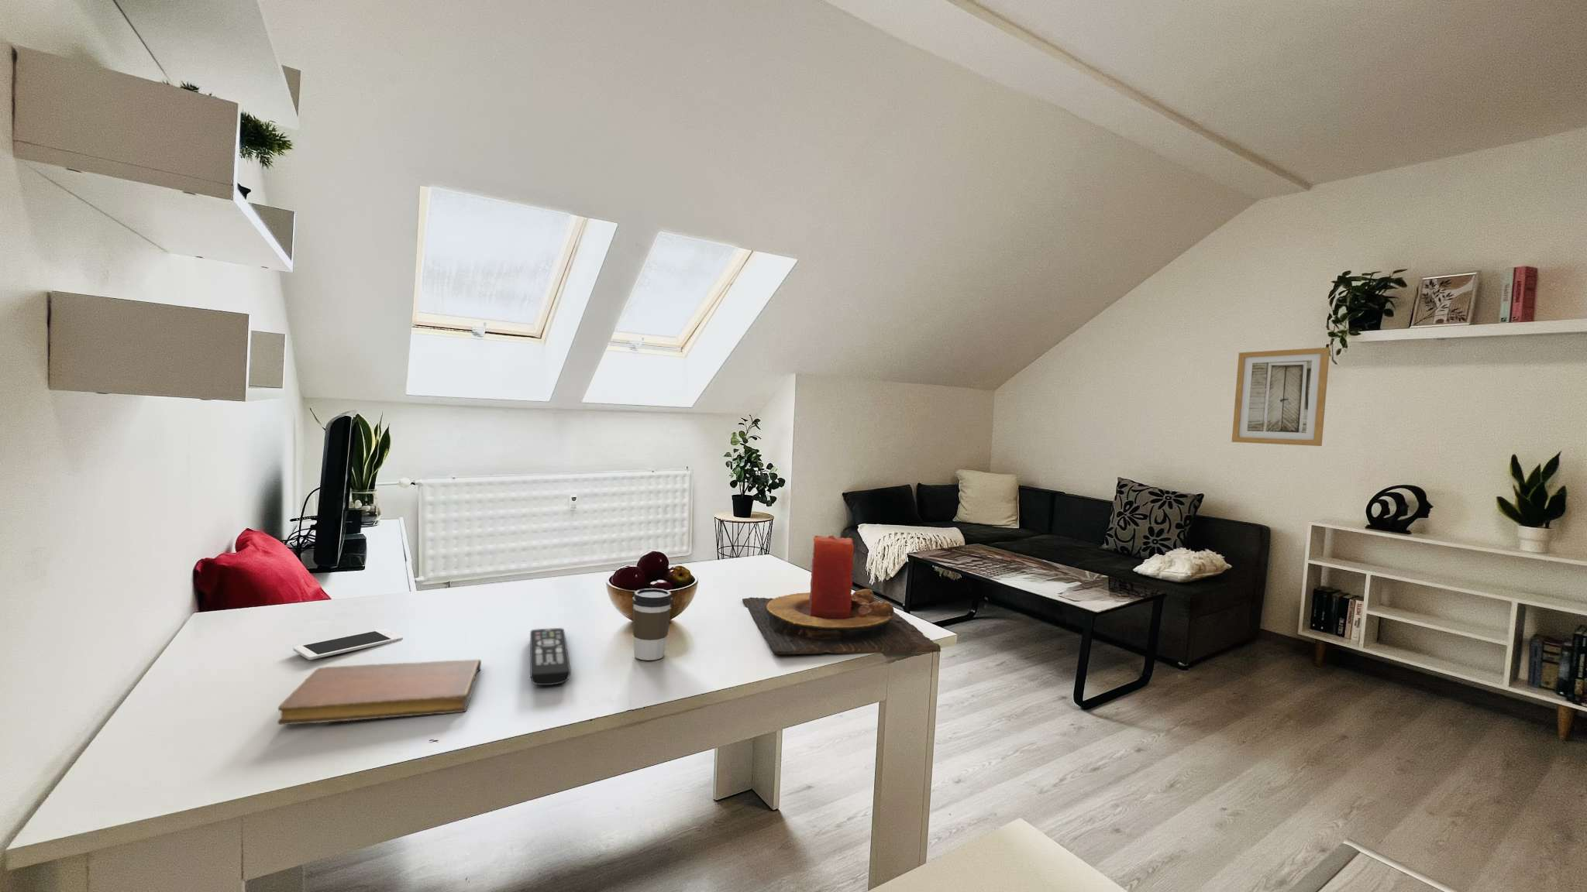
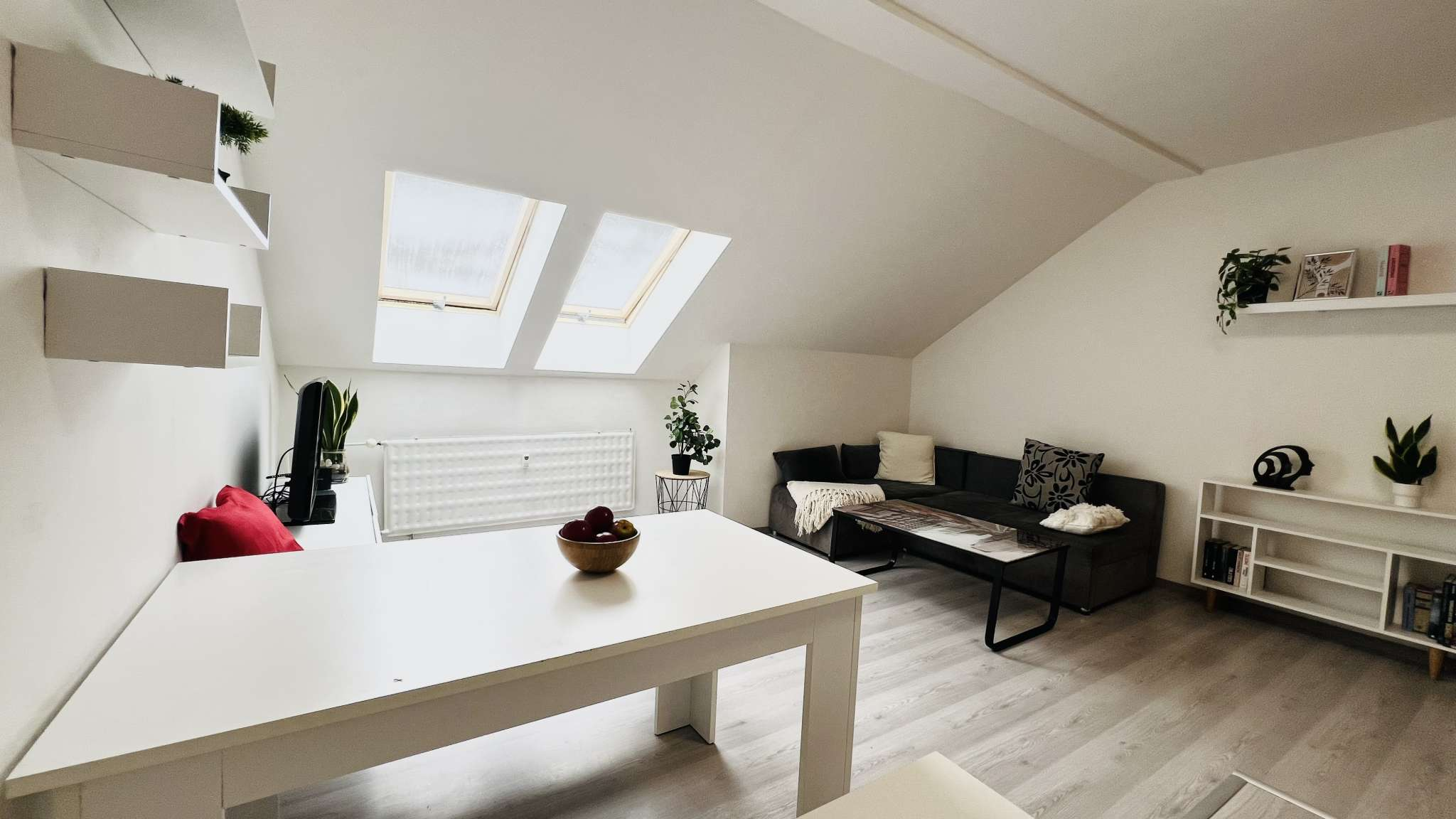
- candle (834, 578)
- coffee cup (651, 623)
- cell phone (350, 644)
- notebook (390, 687)
- remote control (548, 653)
- wall art (1277, 398)
